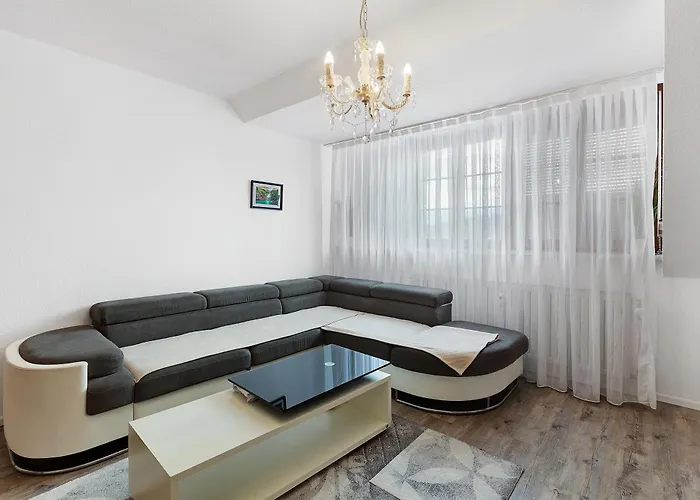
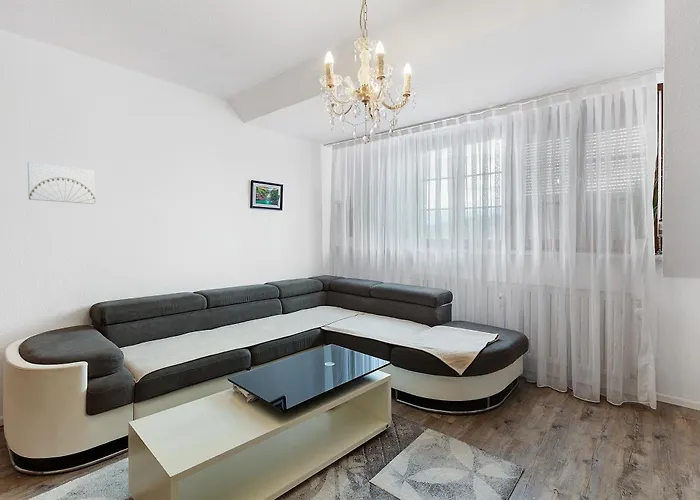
+ wall art (63, 184)
